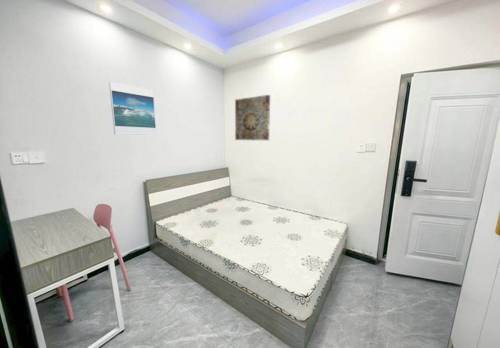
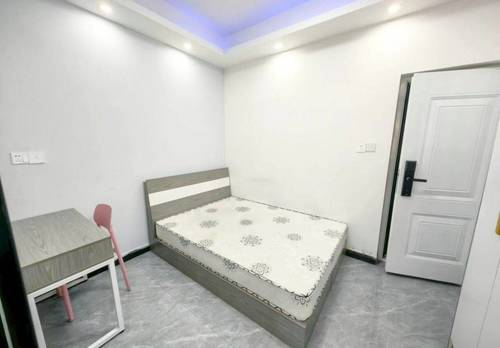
- wall art (251, 119)
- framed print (134, 111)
